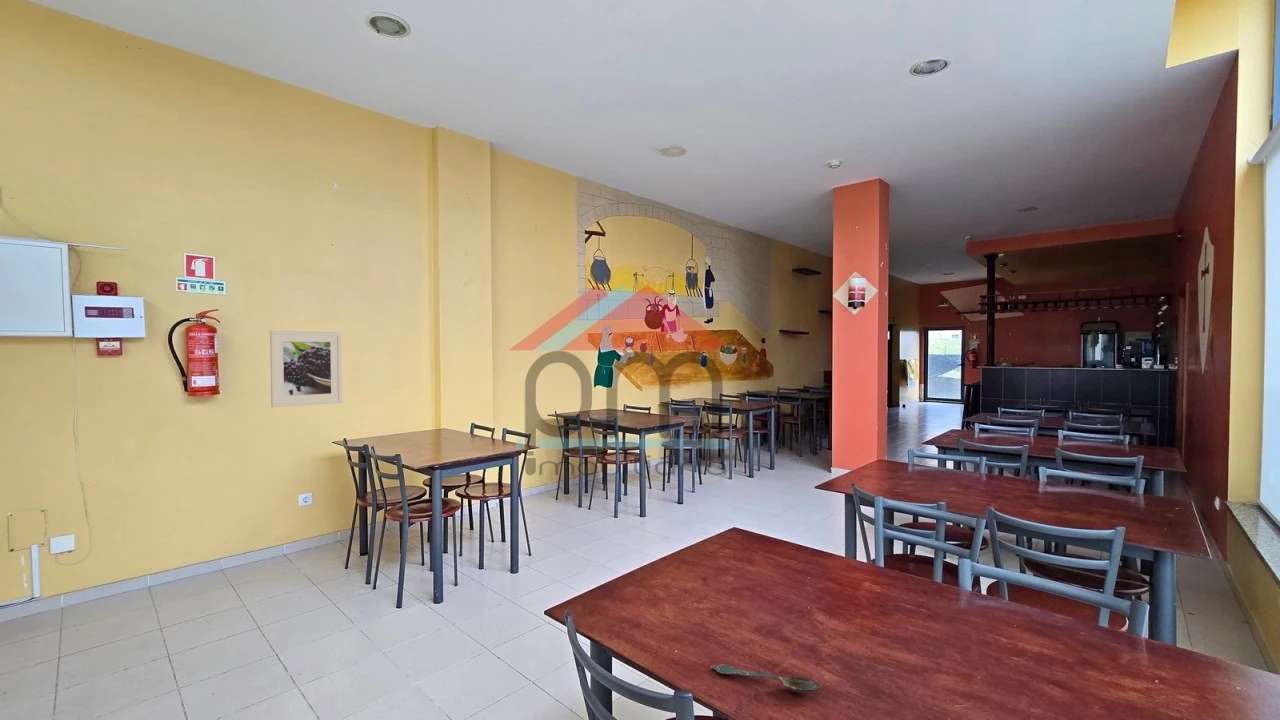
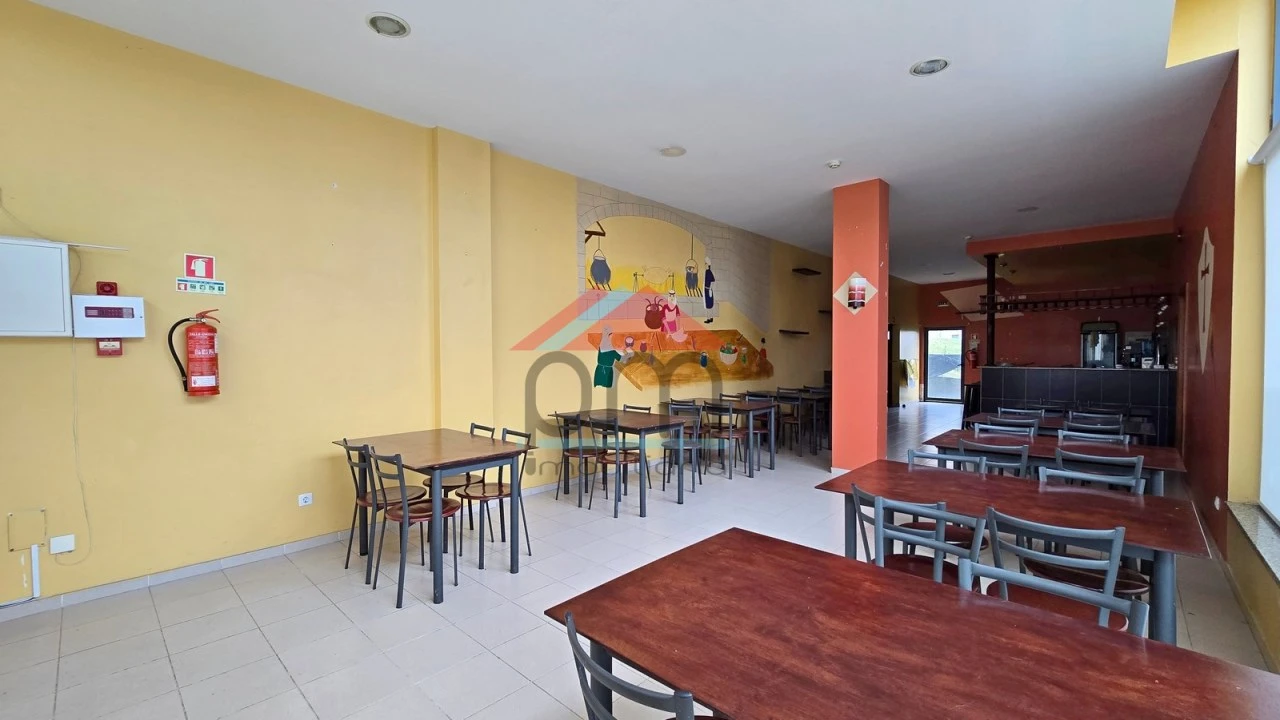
- spoon (763, 676)
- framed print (307, 368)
